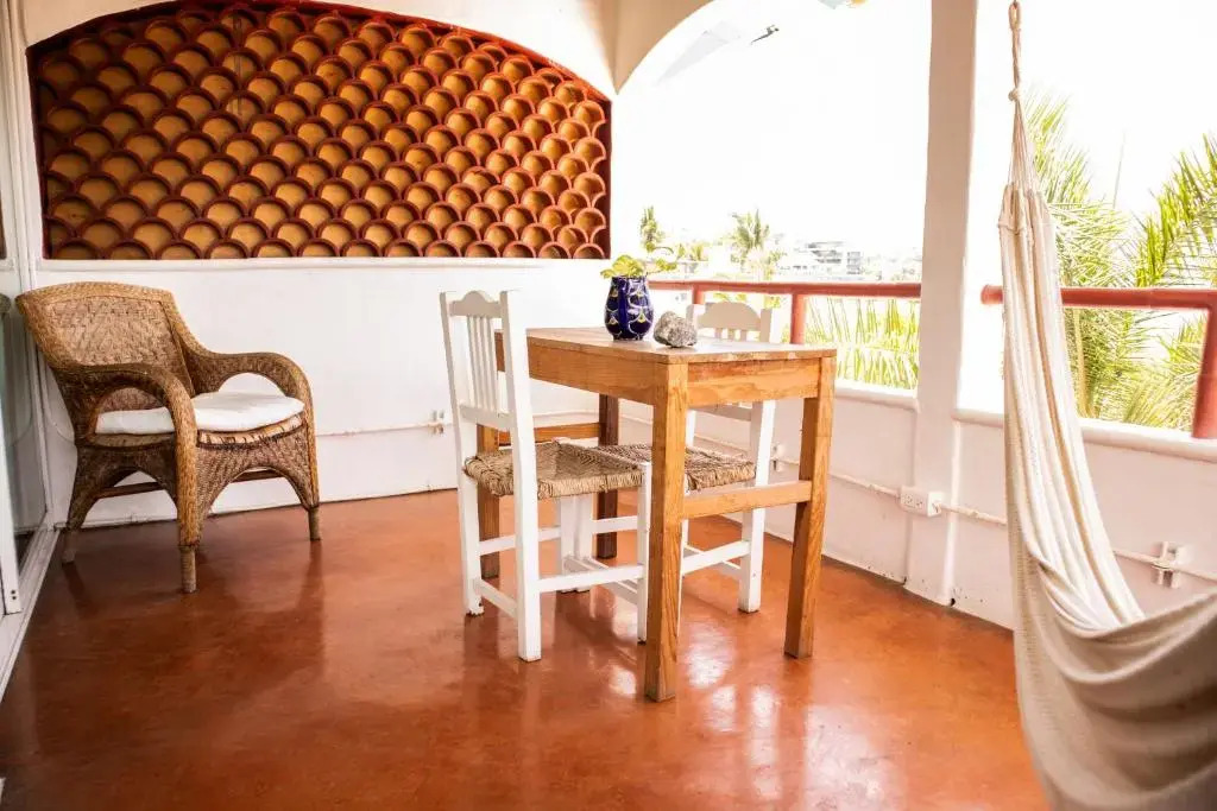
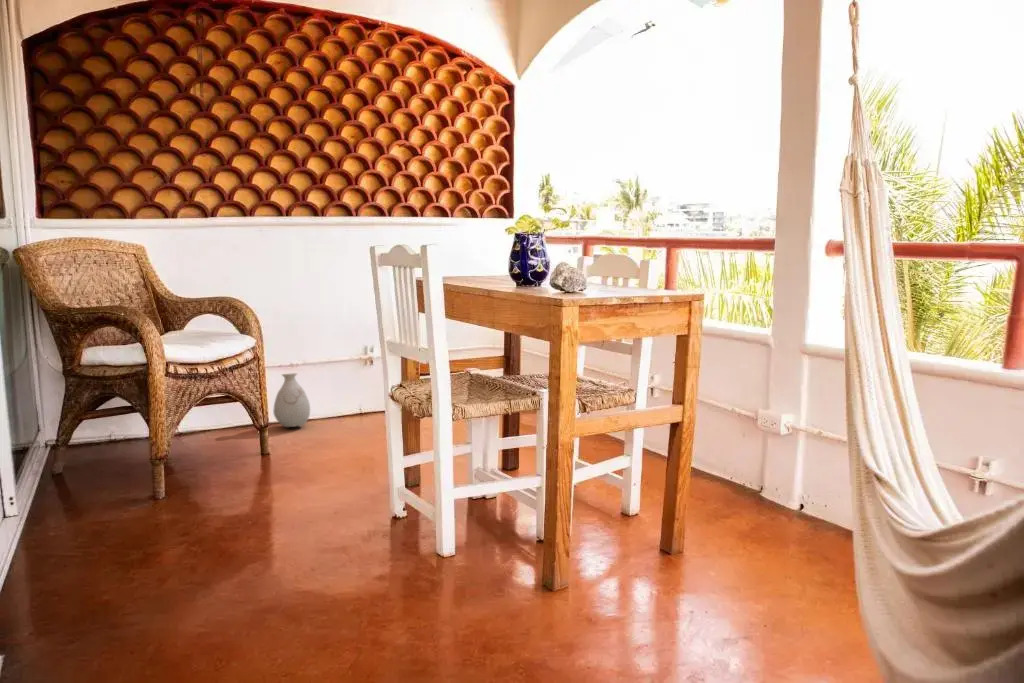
+ vase (291, 400)
